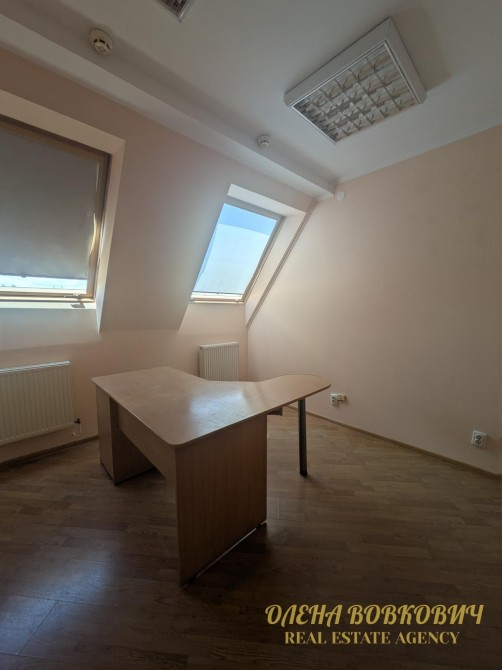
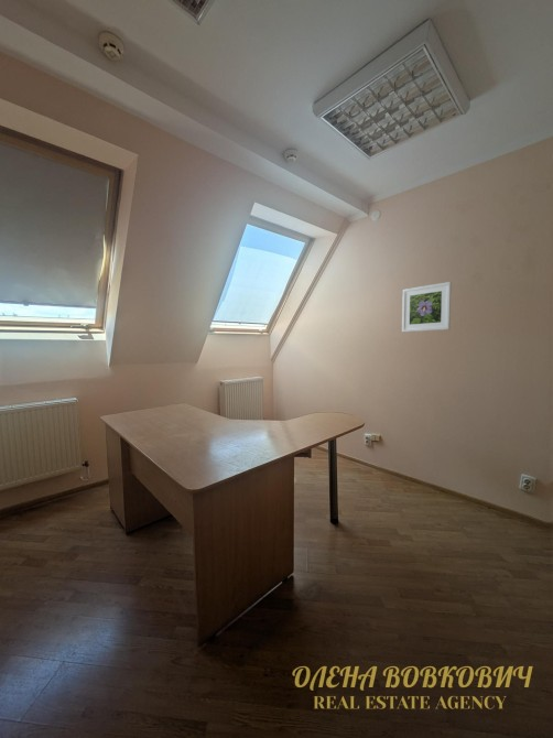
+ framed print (424, 308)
